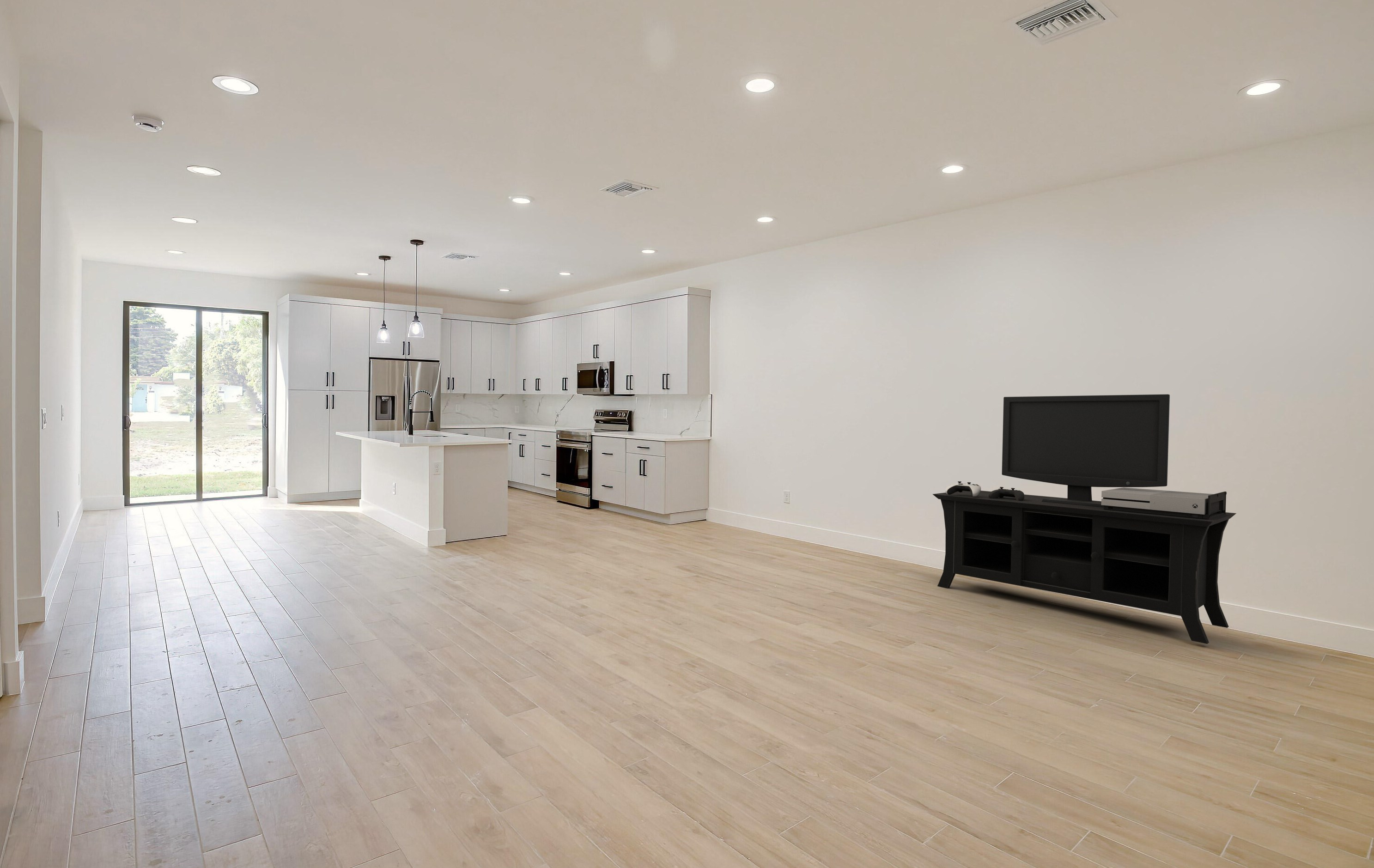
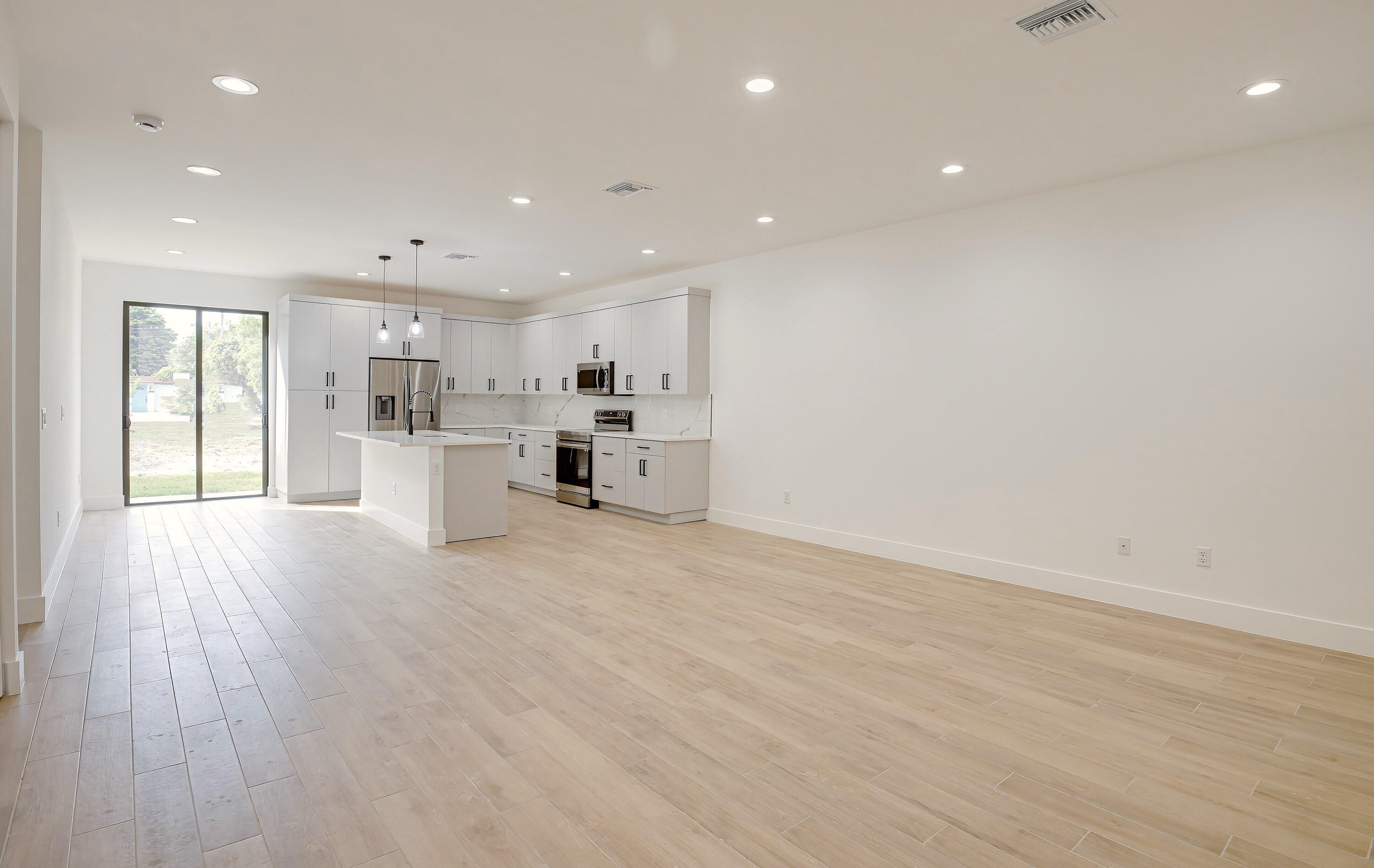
- media console (1070, 501)
